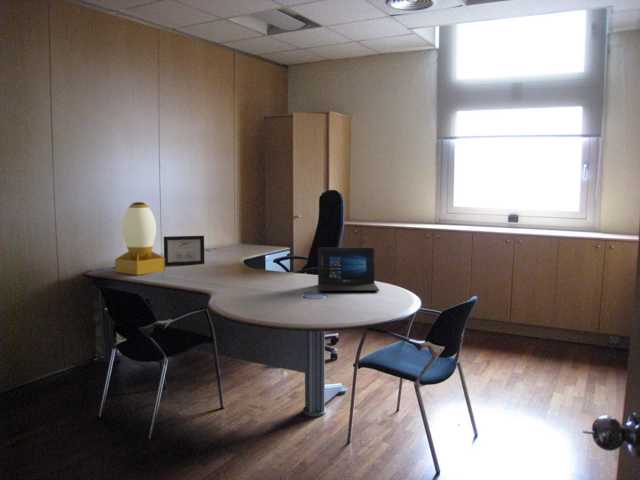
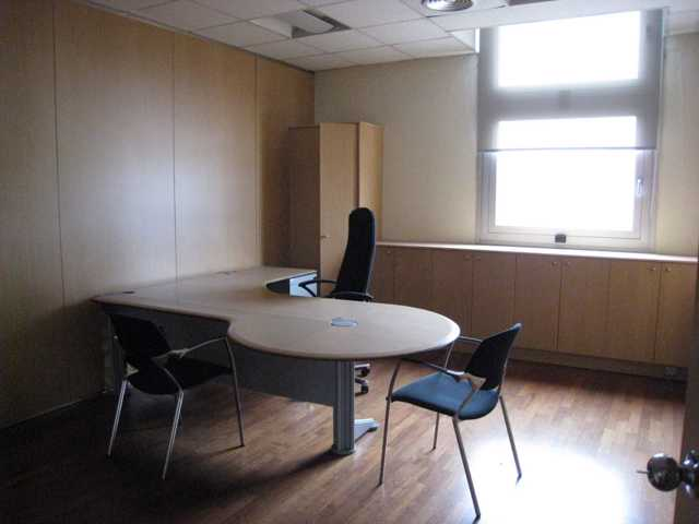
- laptop (347, 268)
- desk lamp (139, 236)
- picture frame (180, 250)
